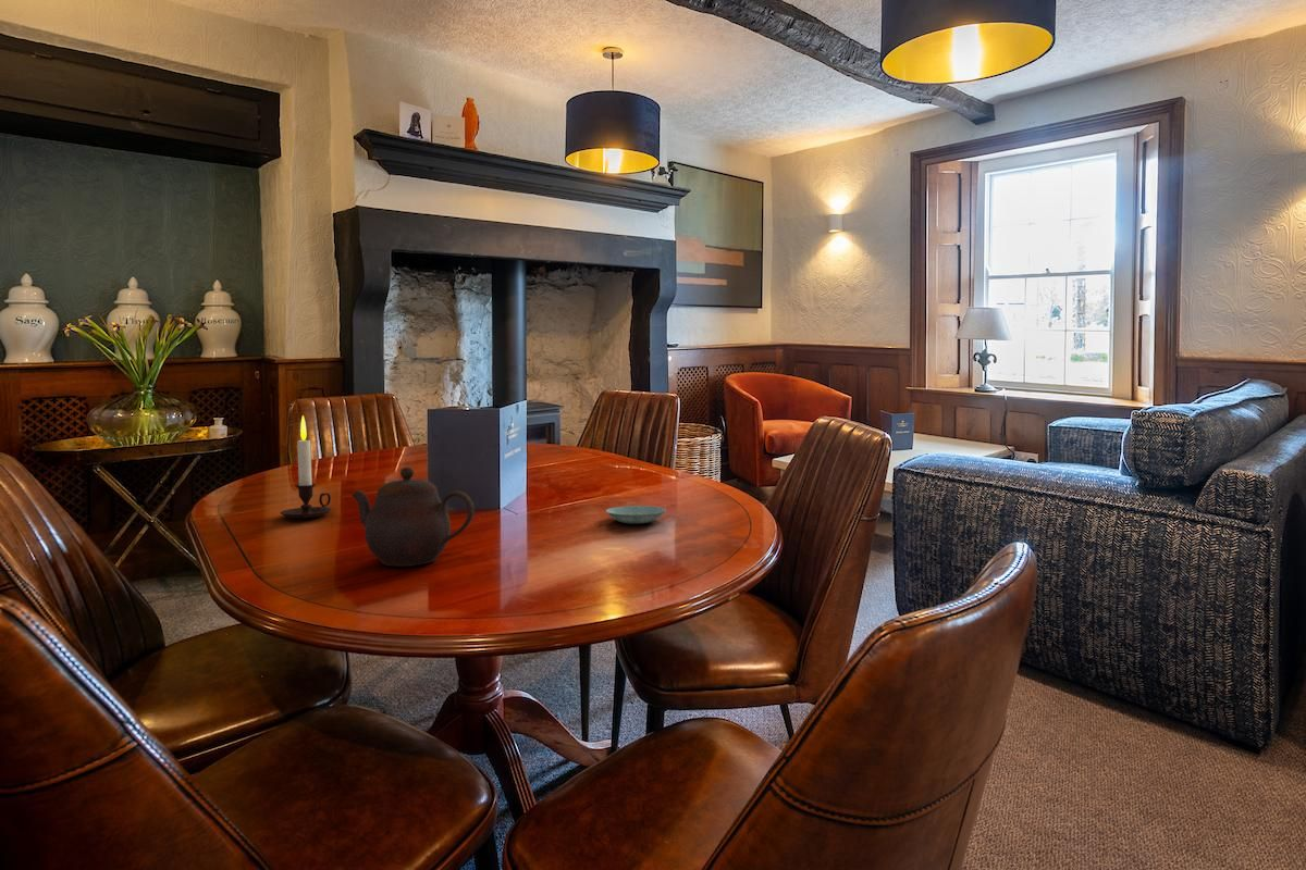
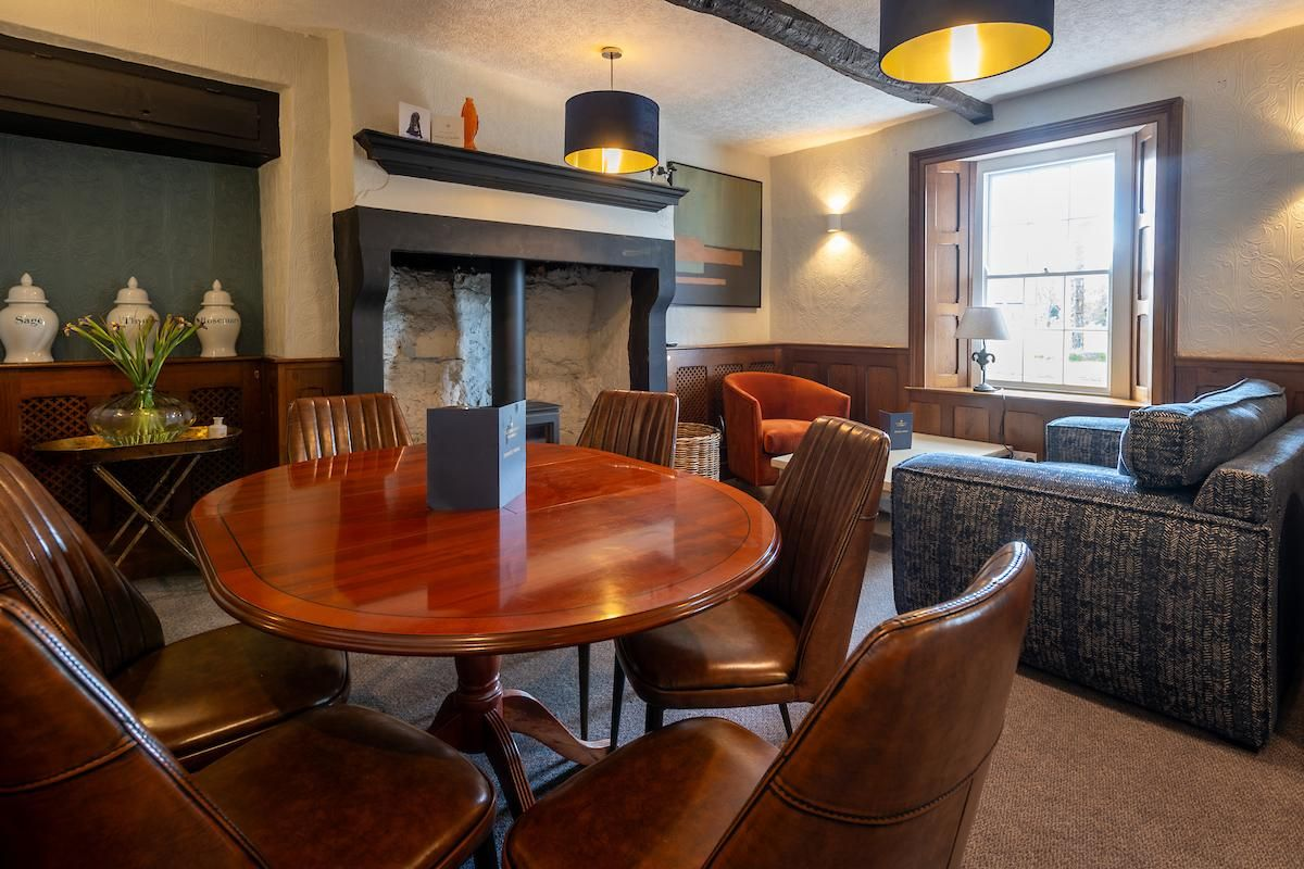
- saucer (636, 514)
- teapot (412, 513)
- candle (308, 464)
